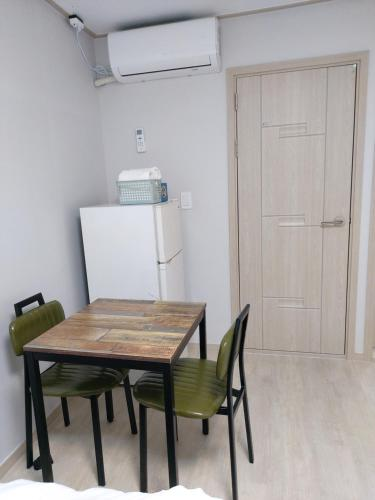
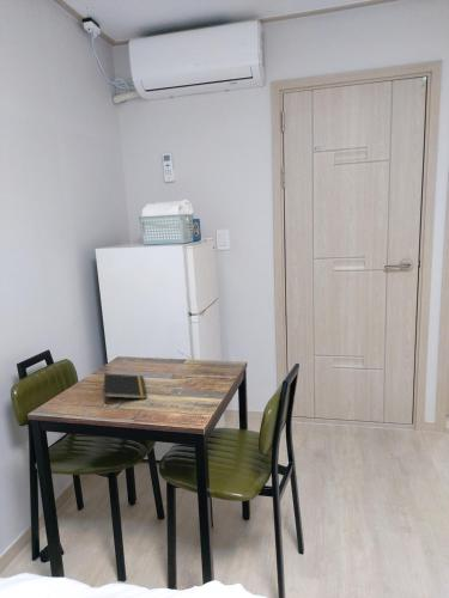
+ notepad (125, 385)
